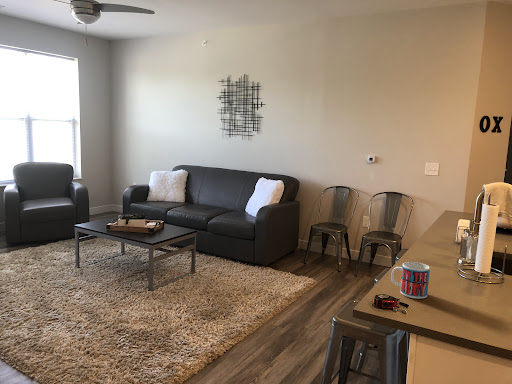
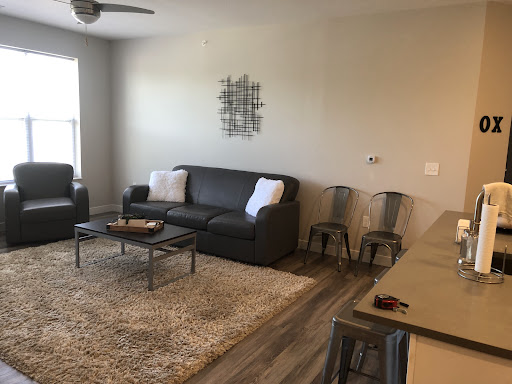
- mug (409, 279)
